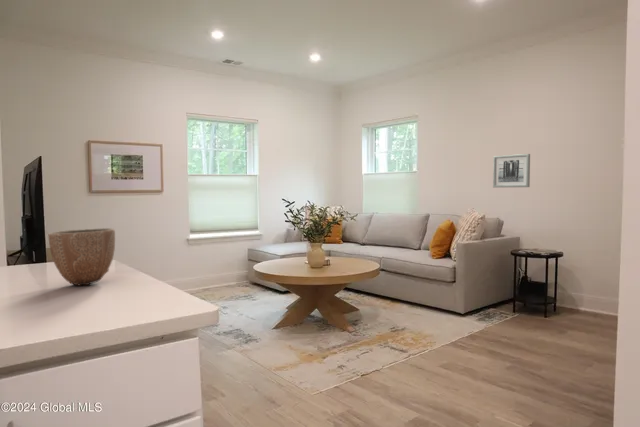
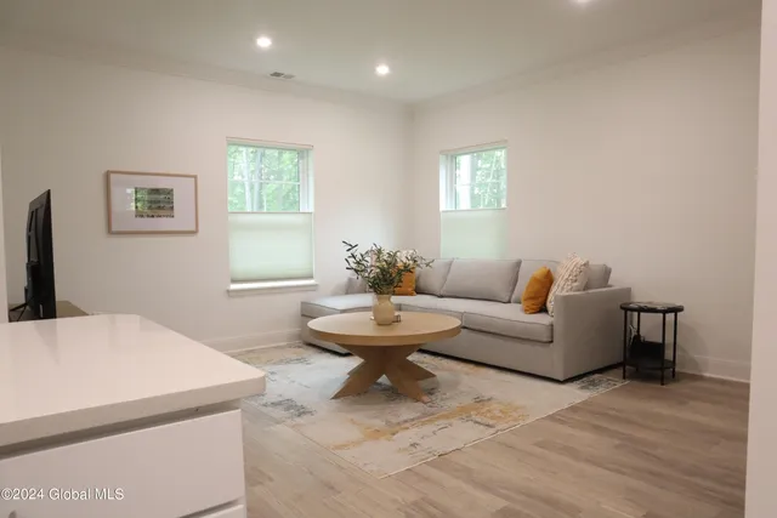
- wall art (510, 171)
- decorative bowl (83, 256)
